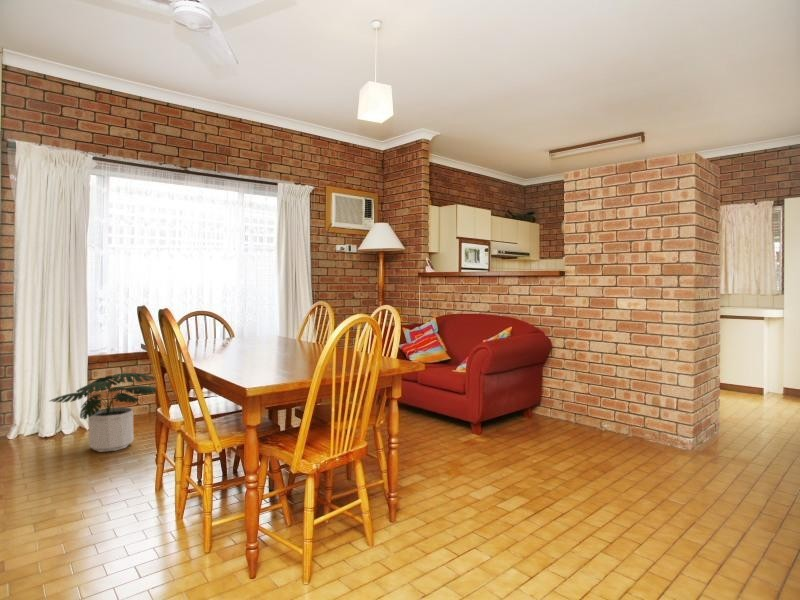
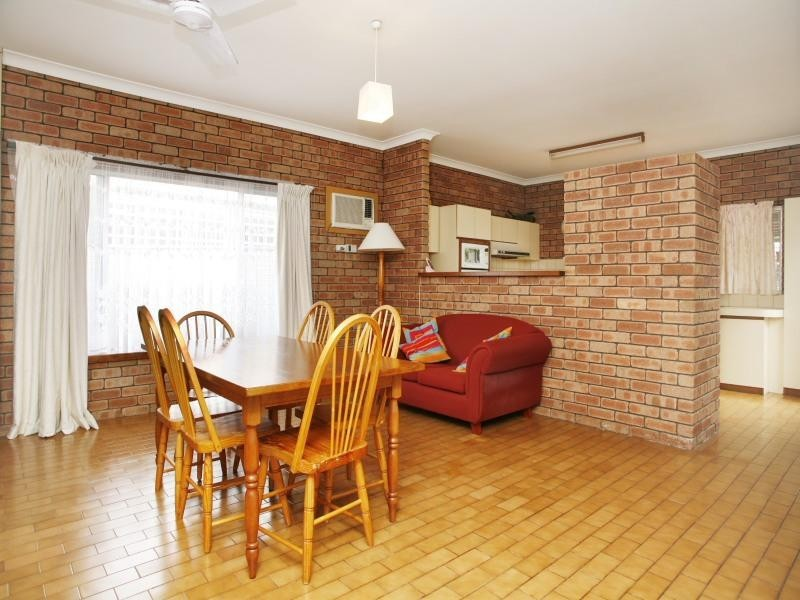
- potted plant (108, 409)
